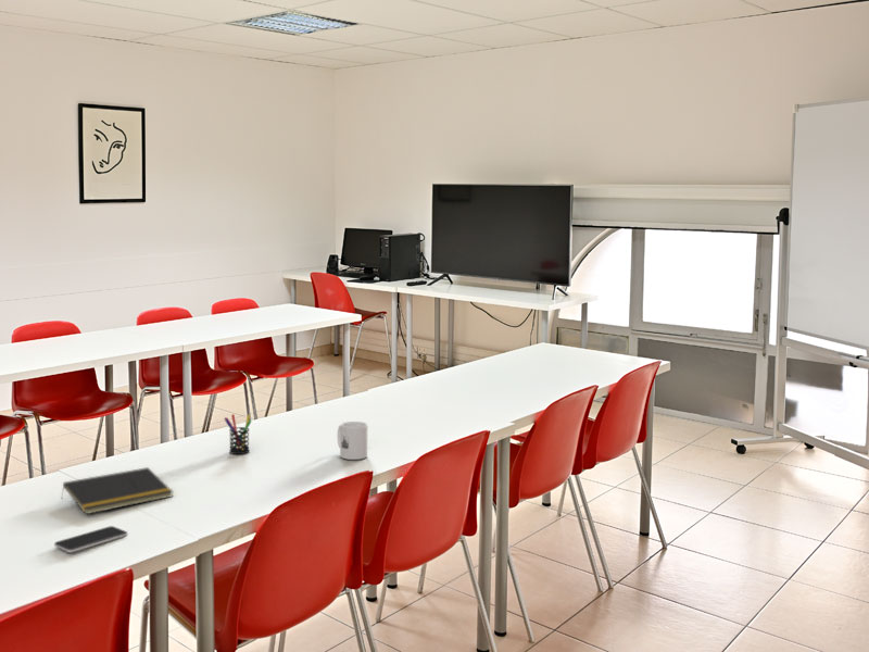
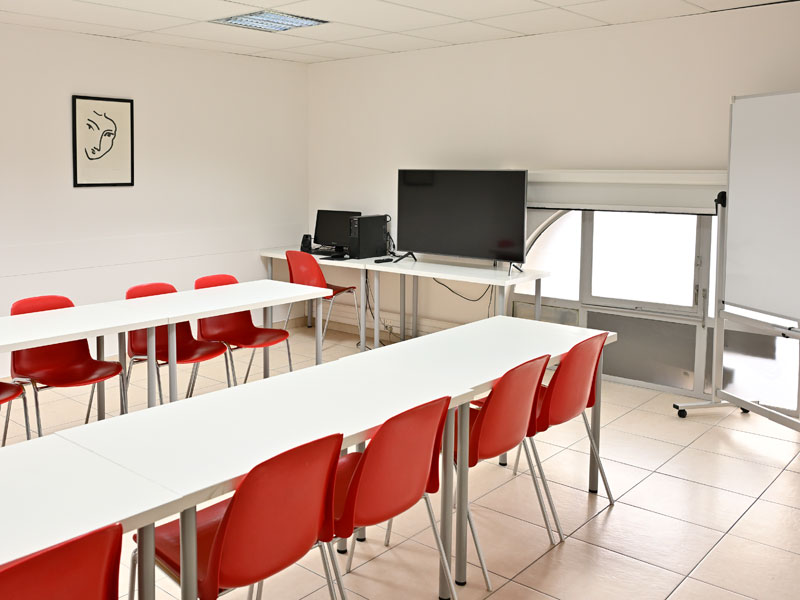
- smartphone (91, 539)
- notepad (118, 489)
- pen holder (240, 432)
- mug (350, 439)
